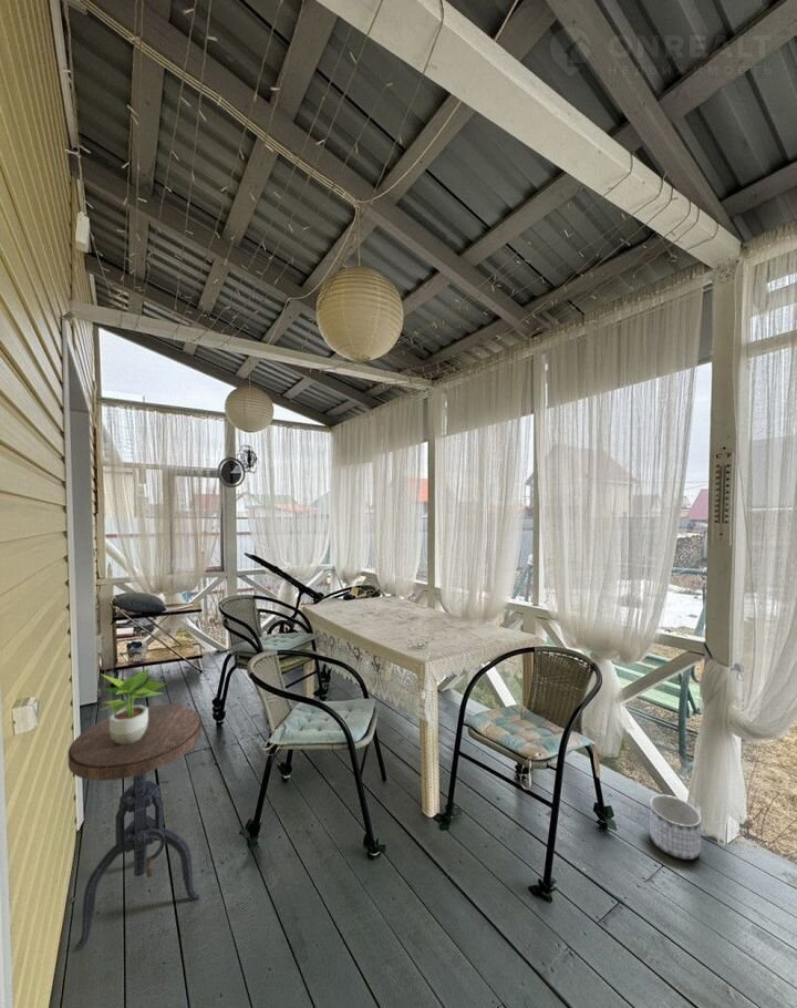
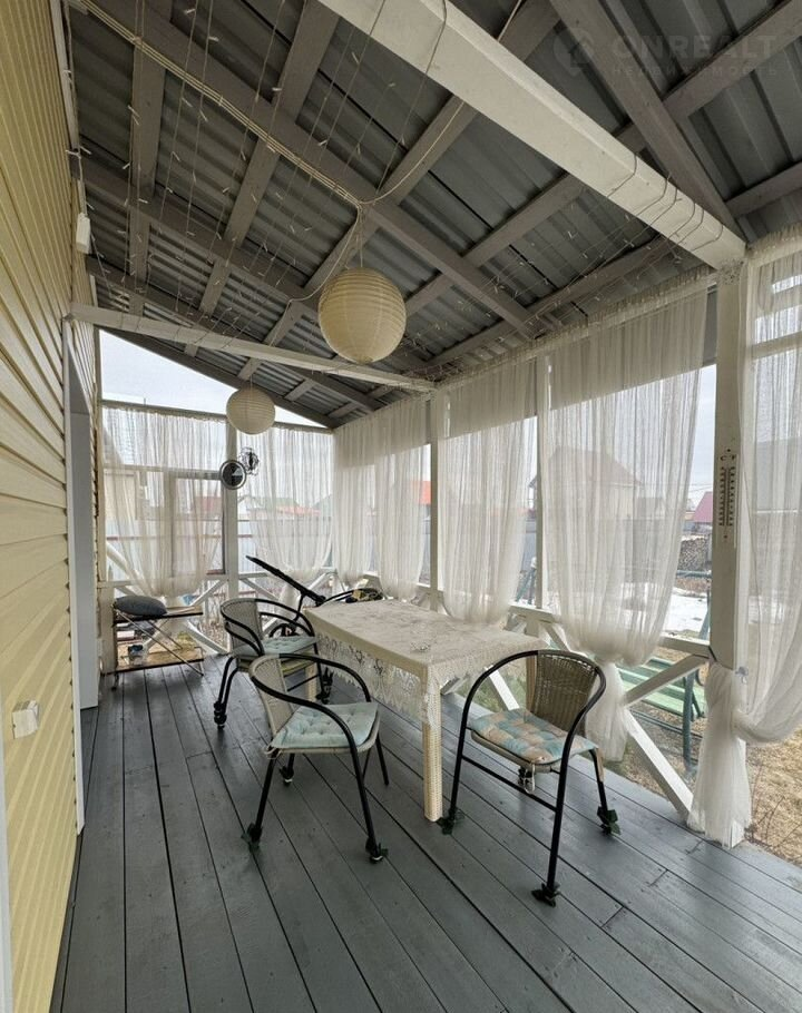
- side table (139, 814)
- planter (674, 827)
- potted plant (134, 706)
